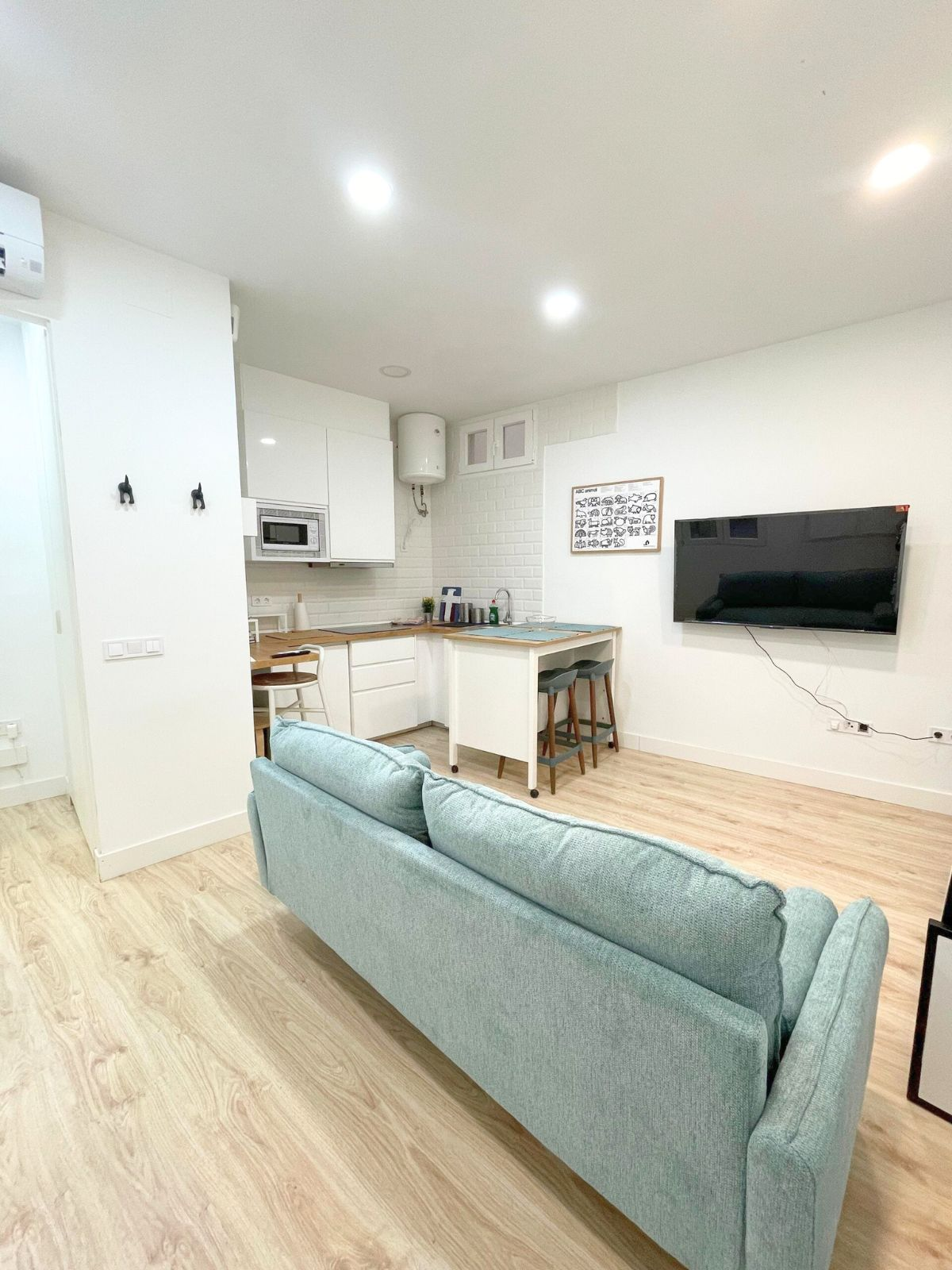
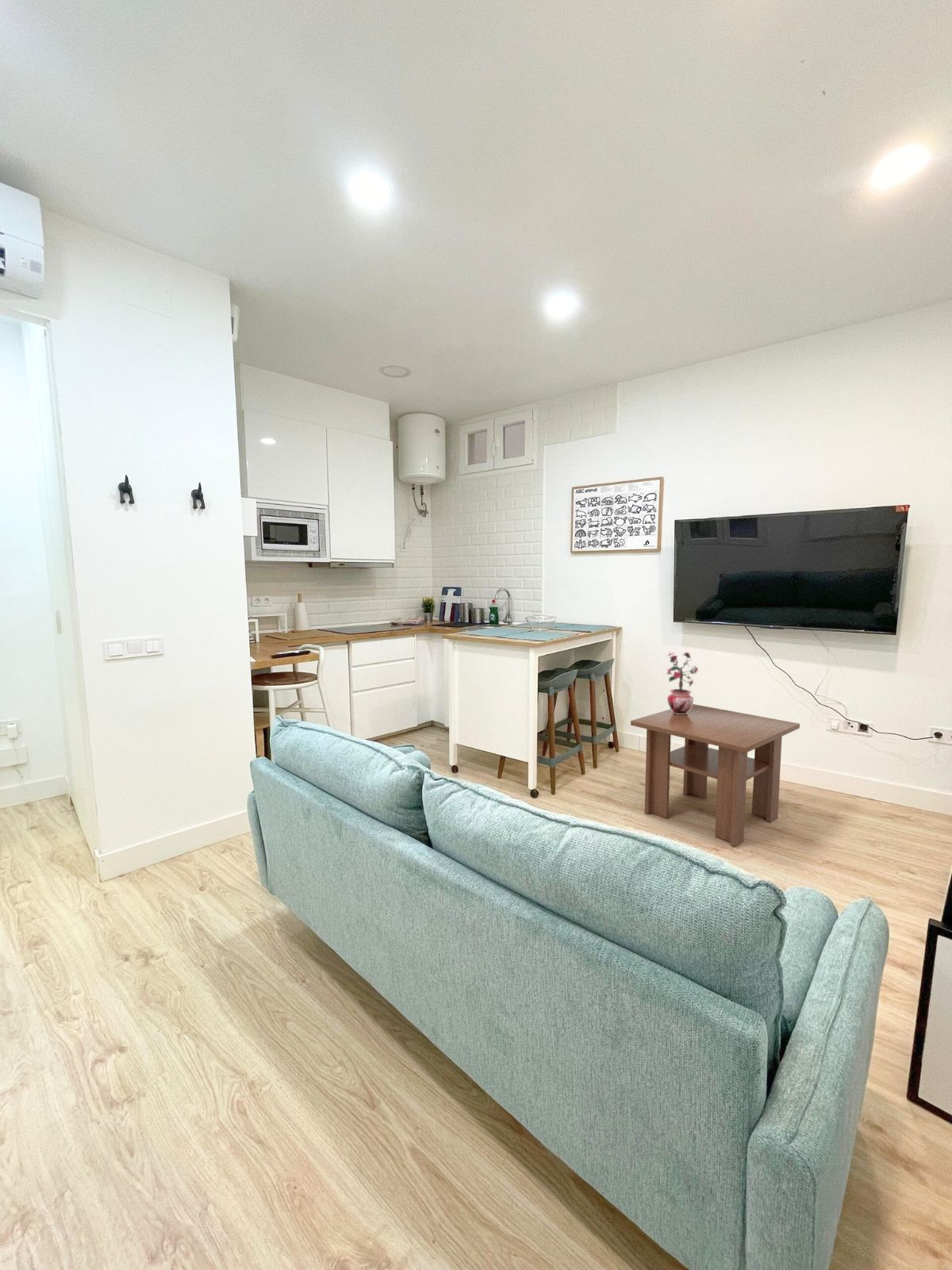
+ coffee table (712, 768)
+ potted plant (681, 681)
